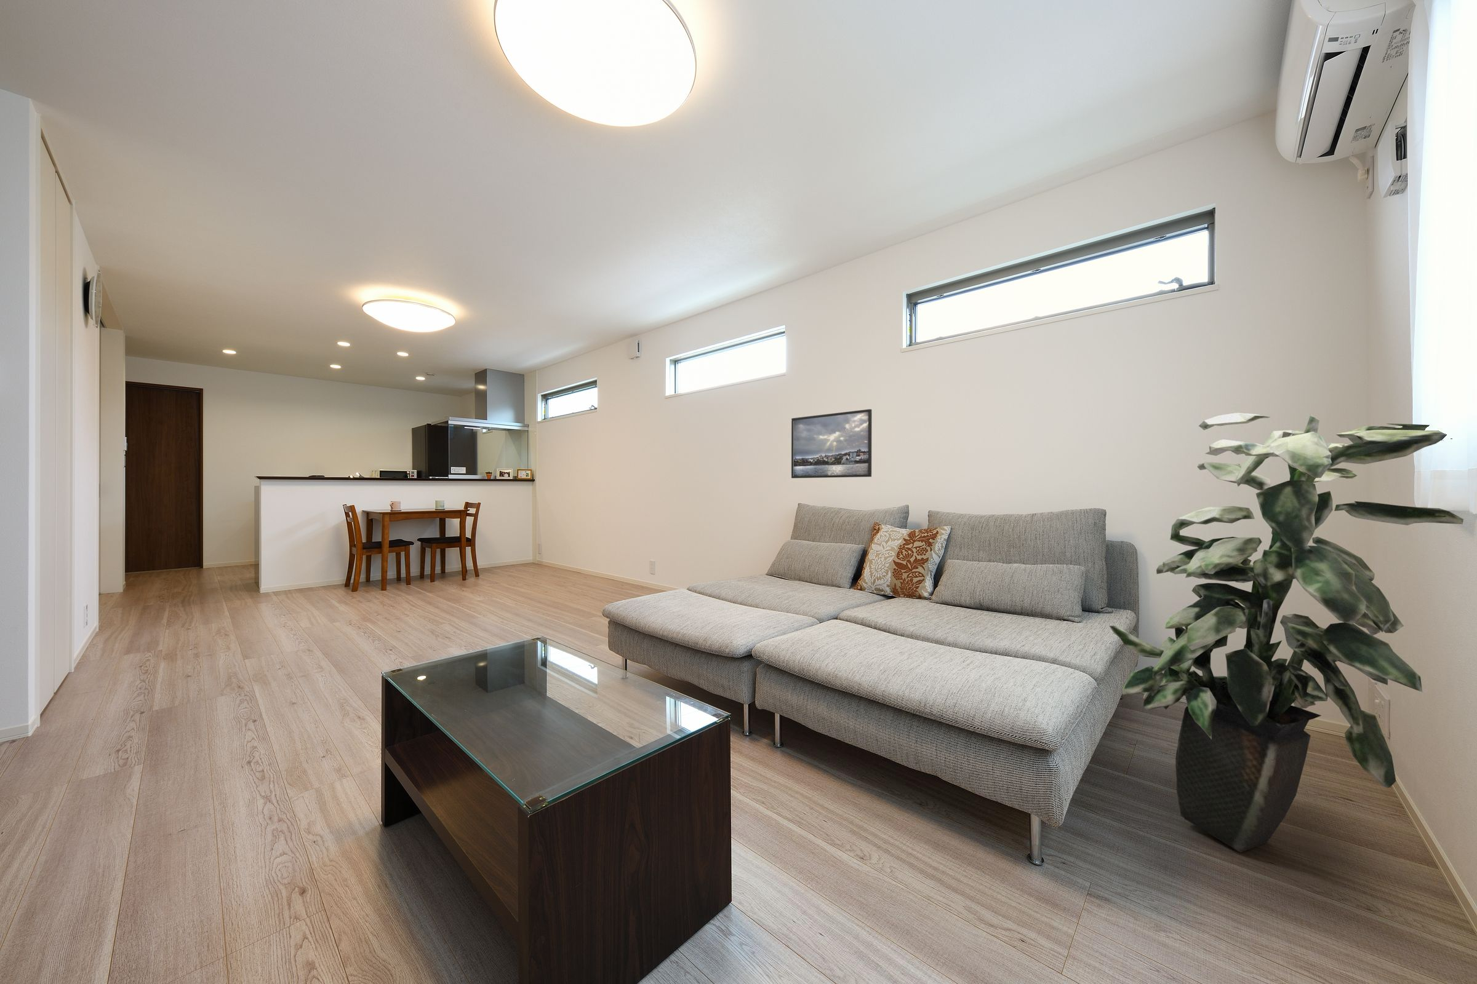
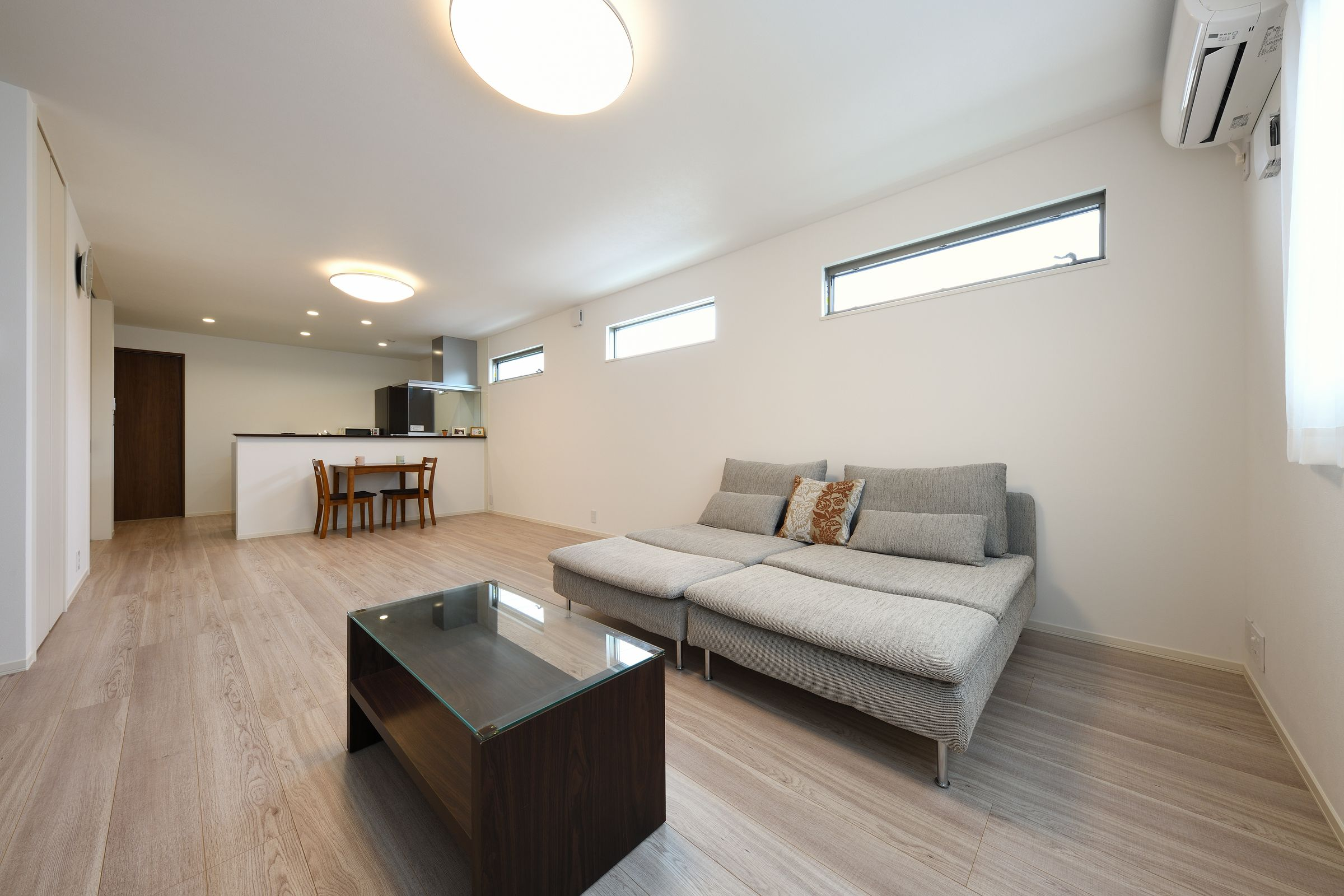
- indoor plant (1261, 626)
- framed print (829, 445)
